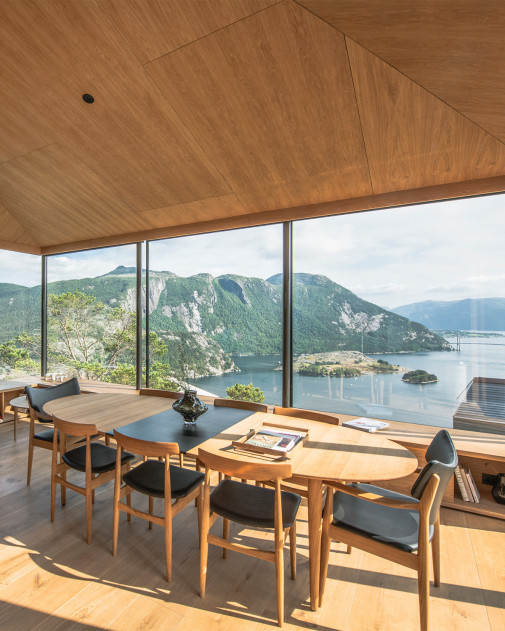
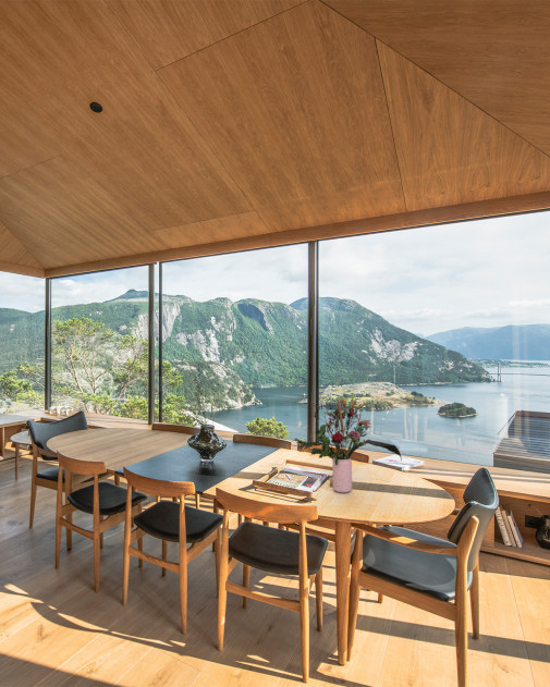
+ bouquet (347, 441)
